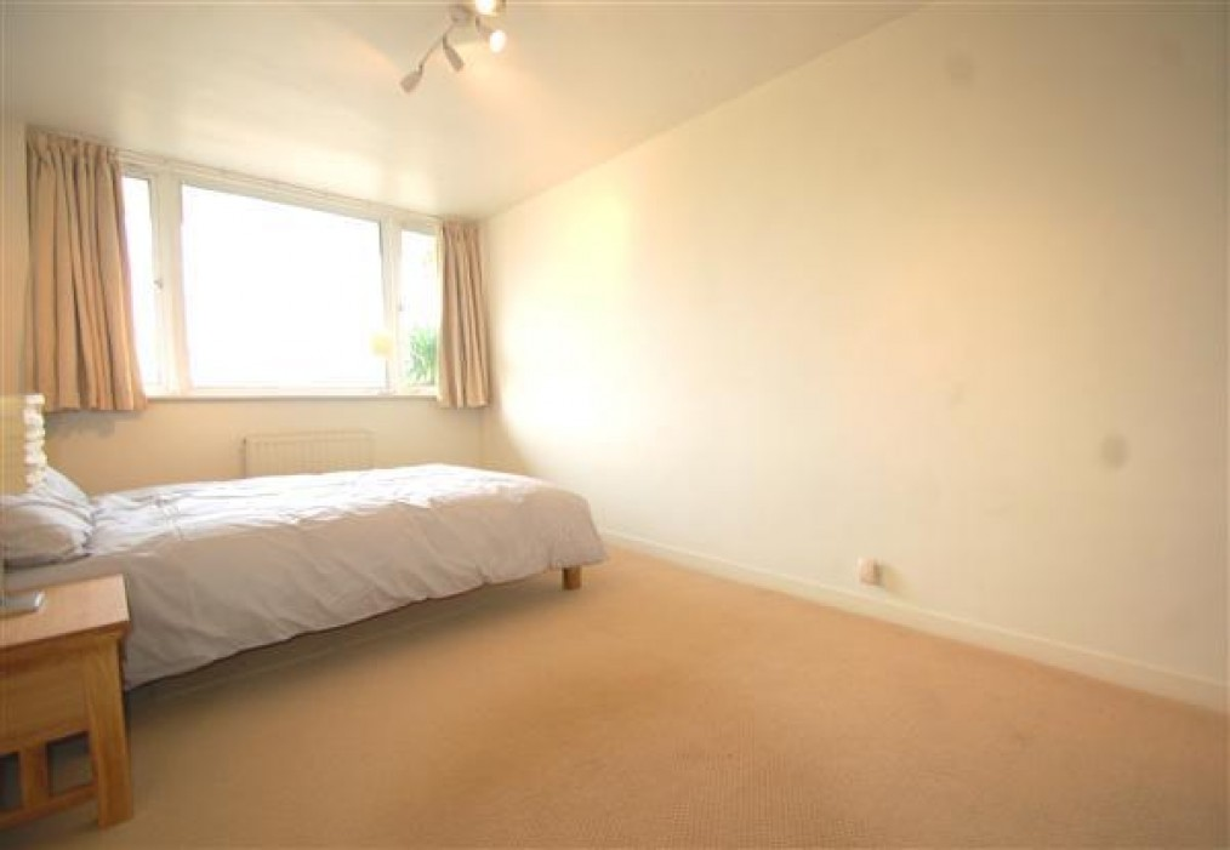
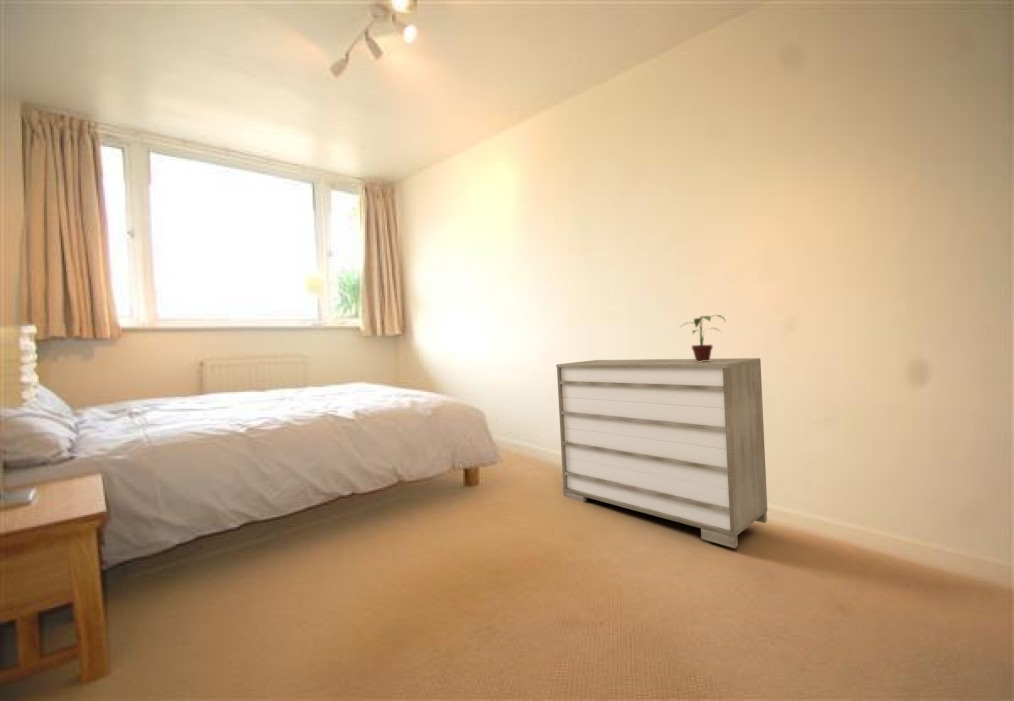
+ dresser (652, 435)
+ potted plant (703, 338)
